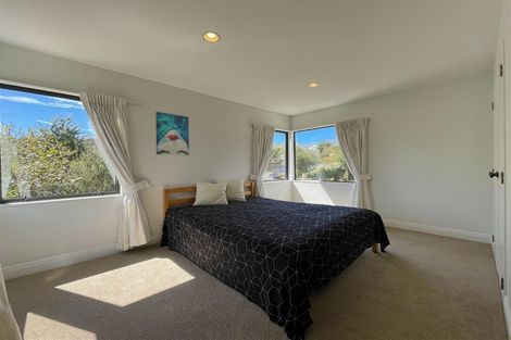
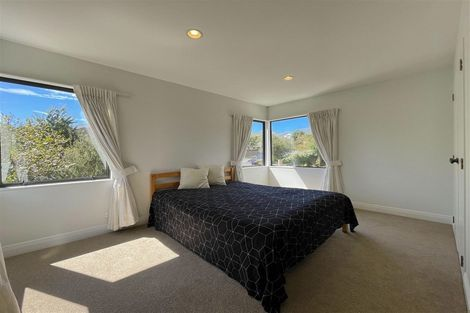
- wall art (173, 135)
